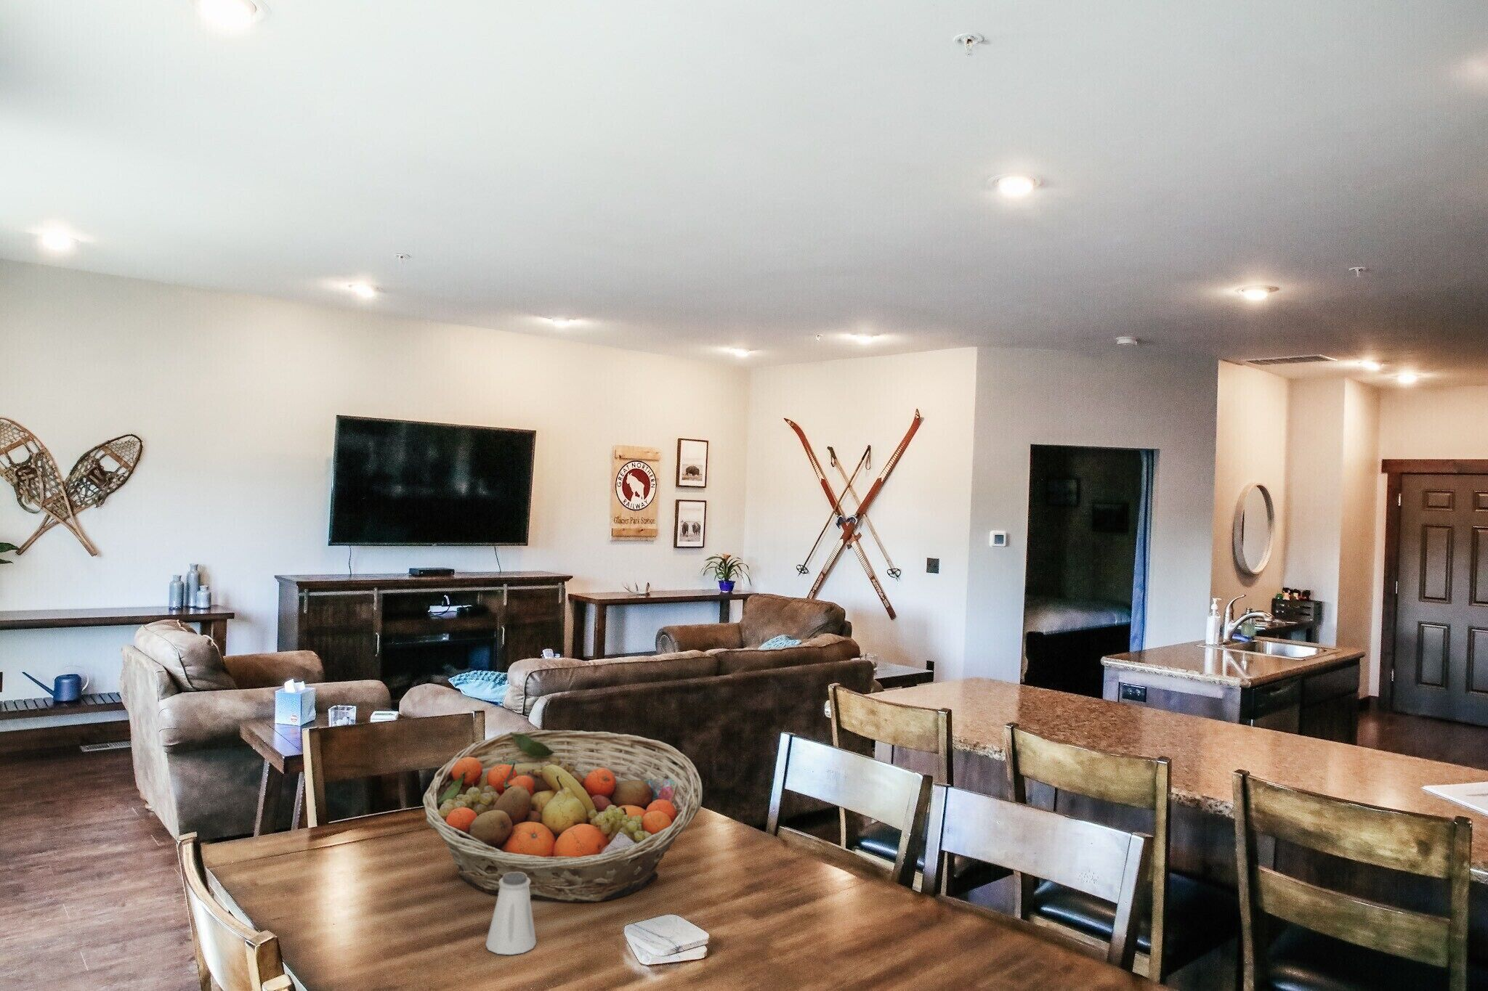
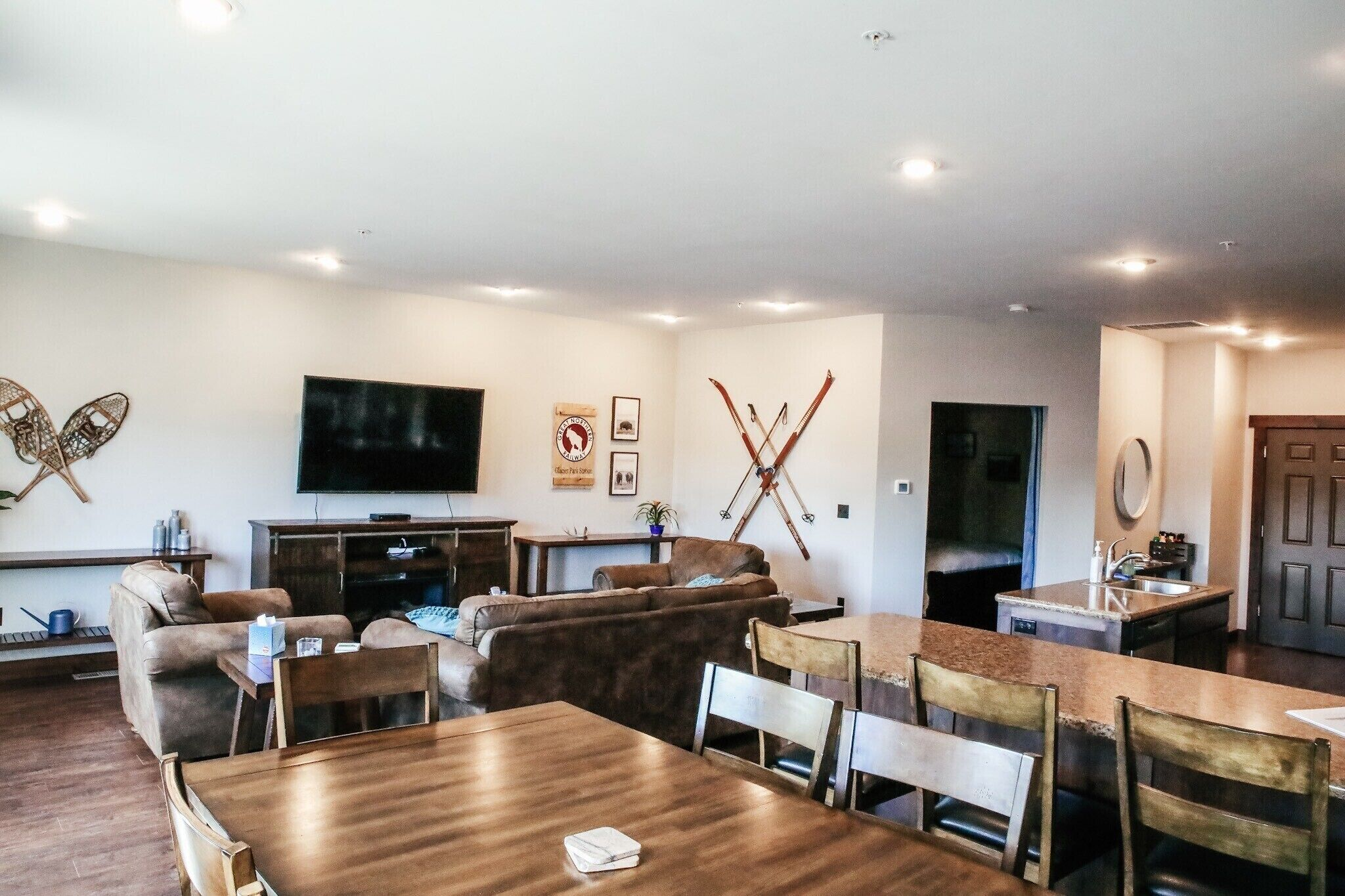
- fruit basket (564, 810)
- saltshaker (513, 909)
